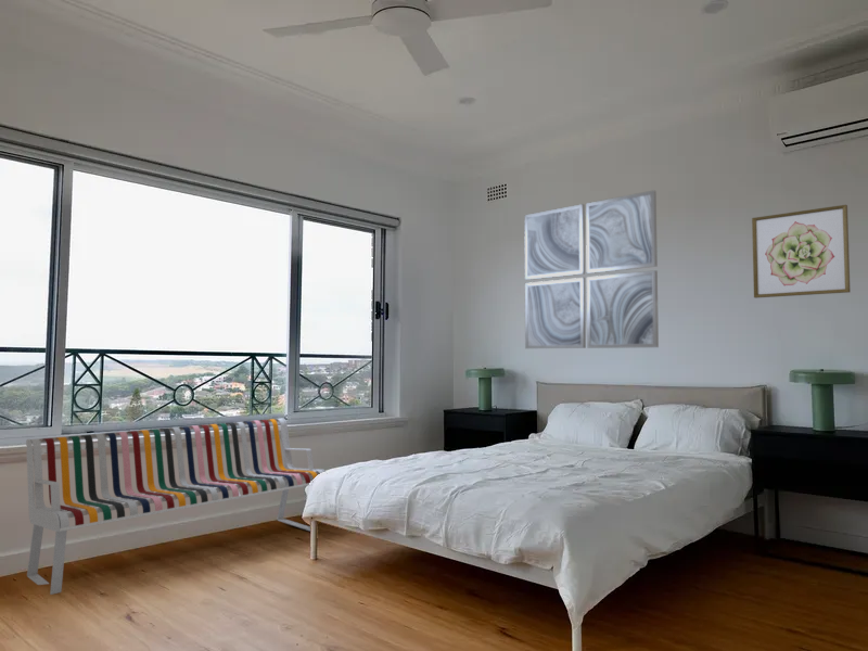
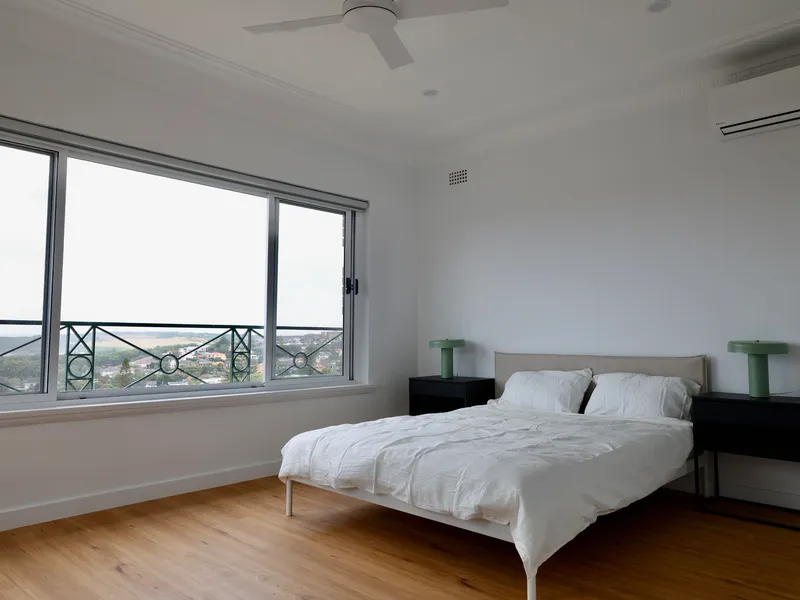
- bench (192, 490)
- wall art (799, 253)
- wall art (587, 277)
